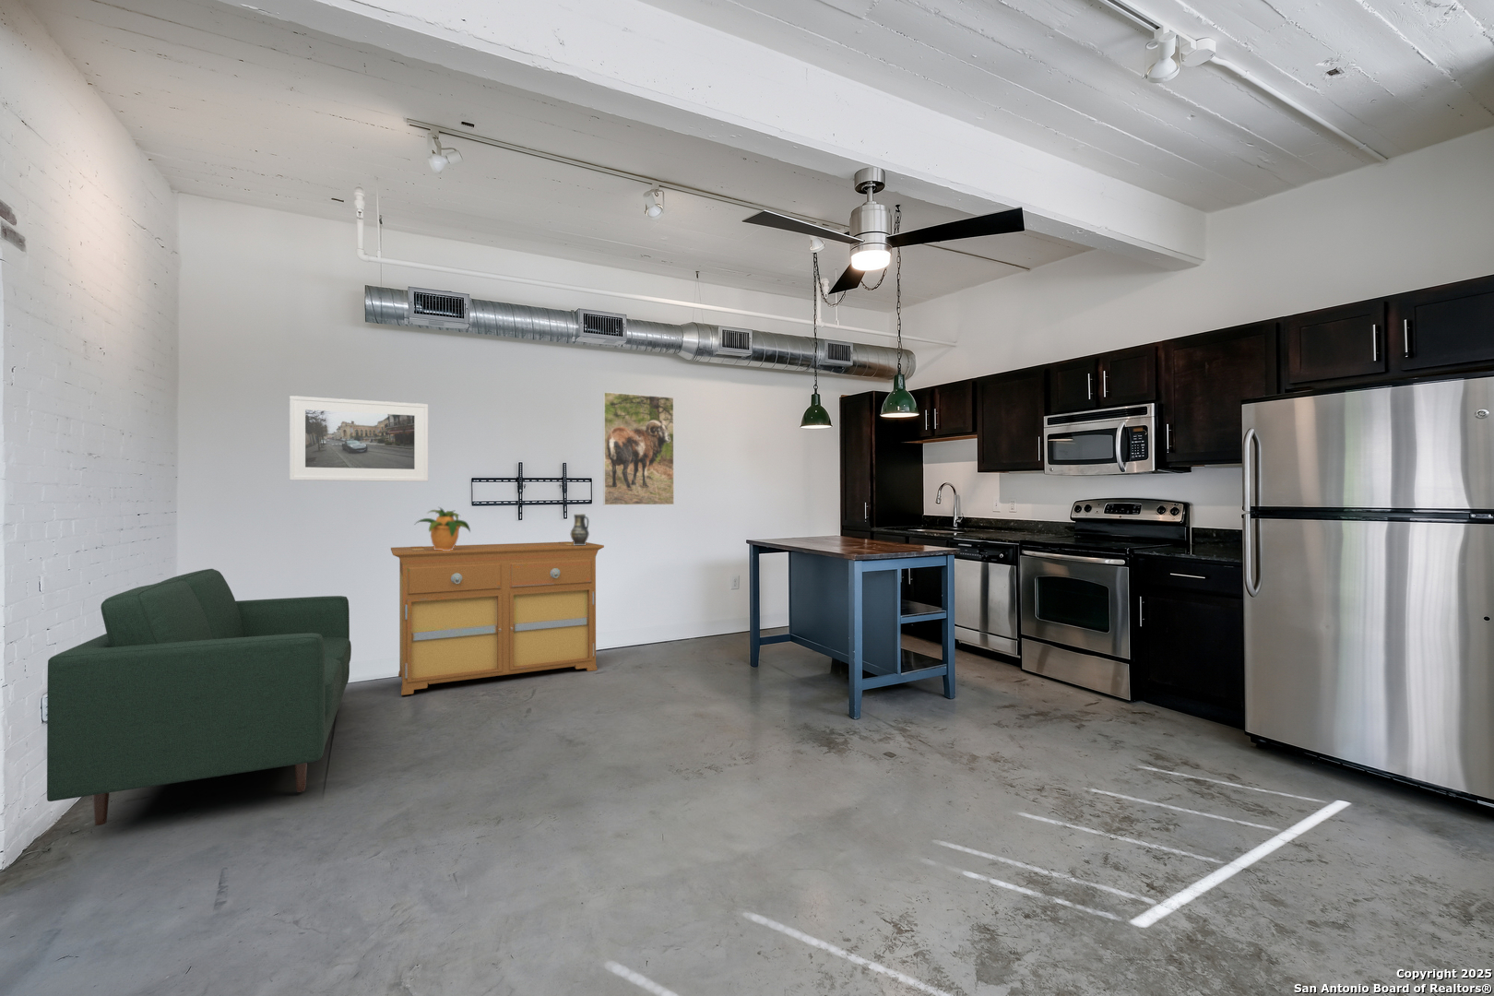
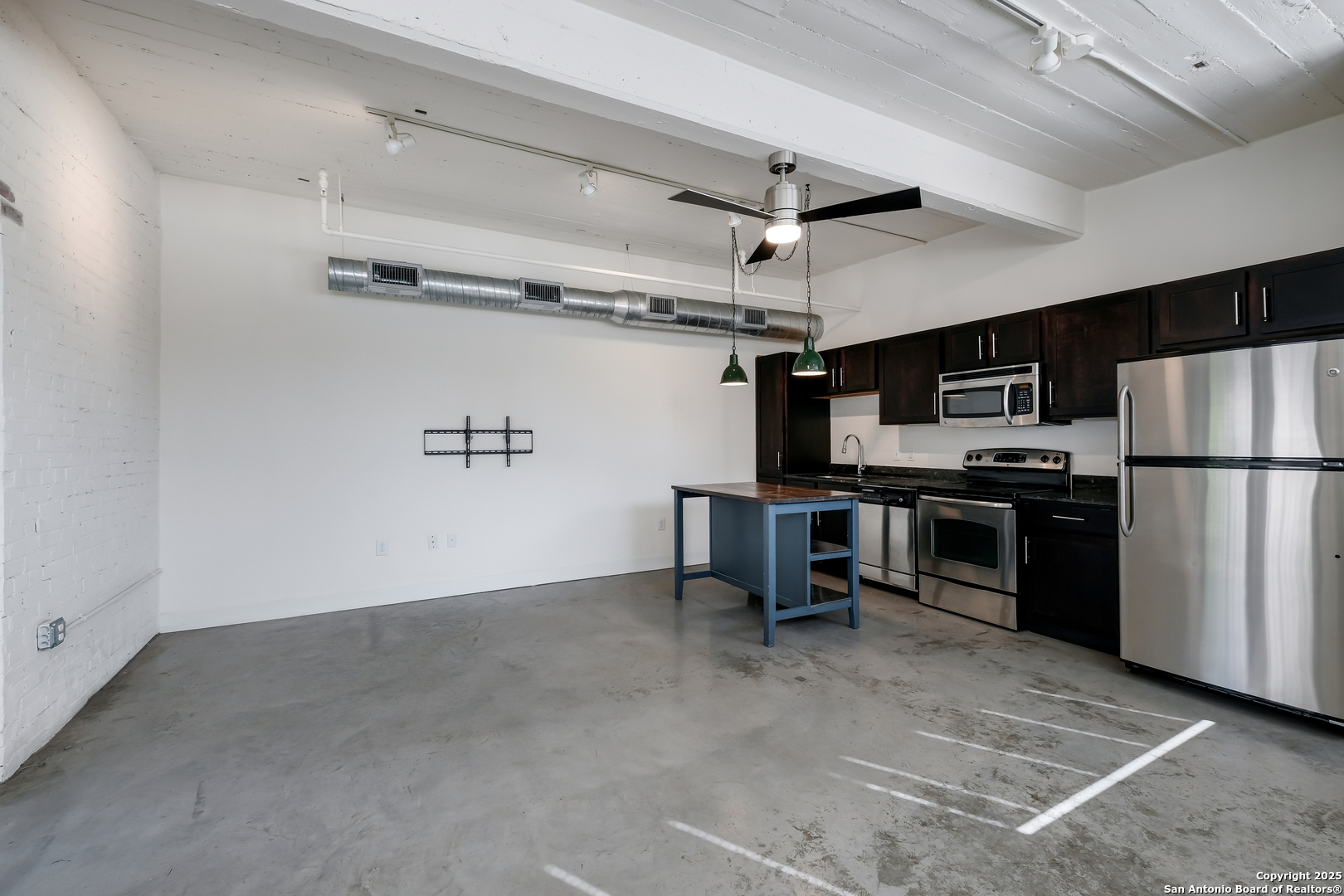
- potted plant (440, 528)
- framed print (639, 449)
- sofa (239, 666)
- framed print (361, 440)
- vase (579, 528)
- sideboard (499, 609)
